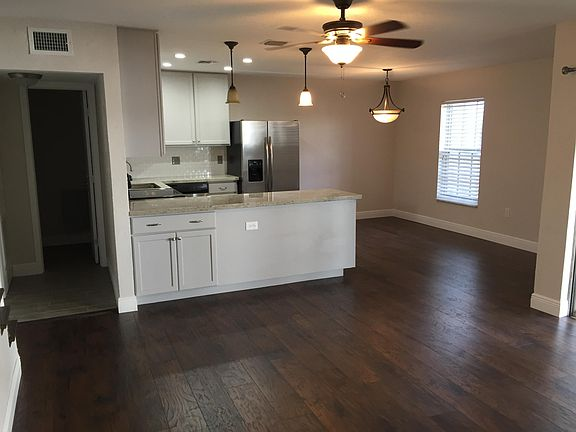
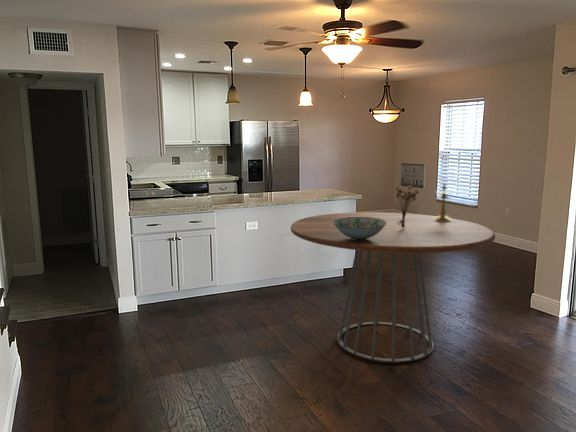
+ candlestick (443, 199)
+ bouquet (405, 206)
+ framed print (412, 175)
+ dining table (392, 284)
+ decorative bowl (359, 230)
